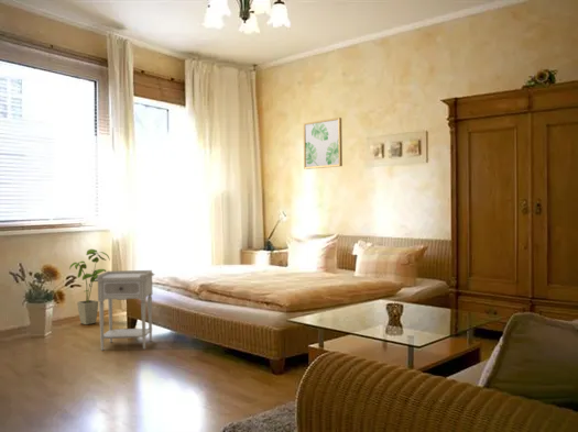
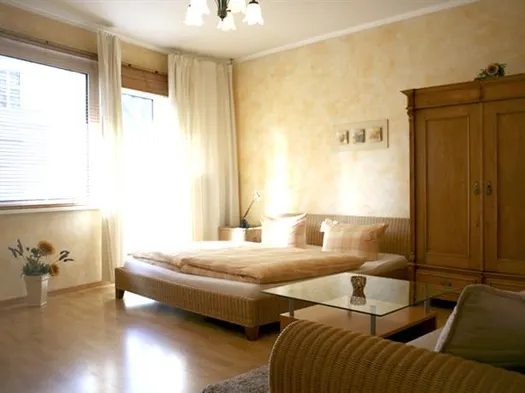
- house plant (91, 285)
- wall art (321, 144)
- nightstand (126, 299)
